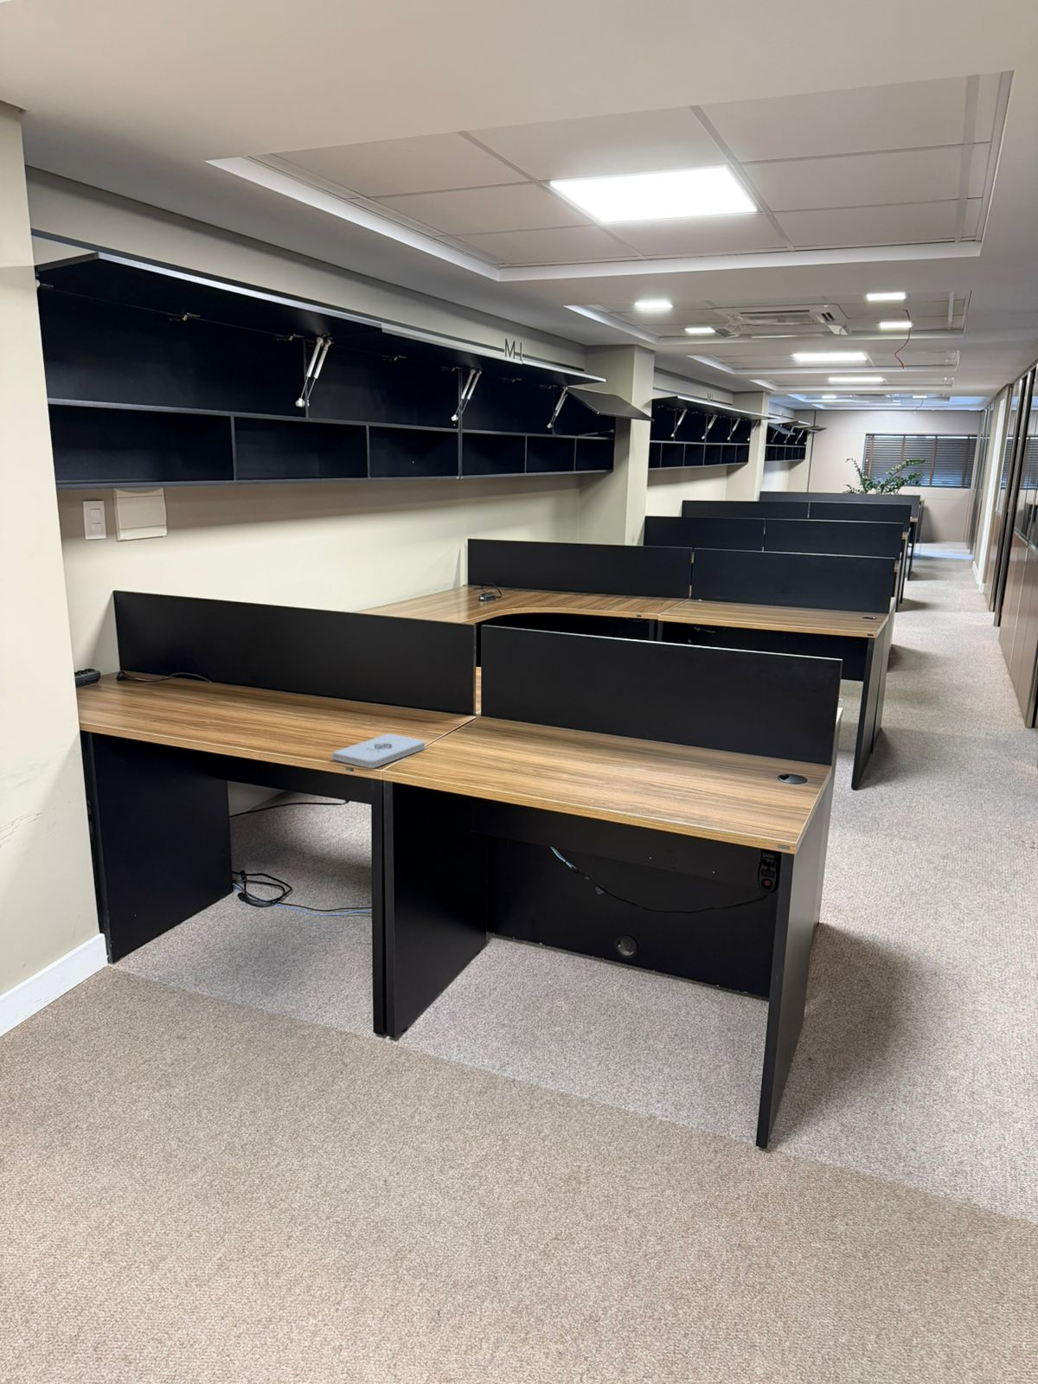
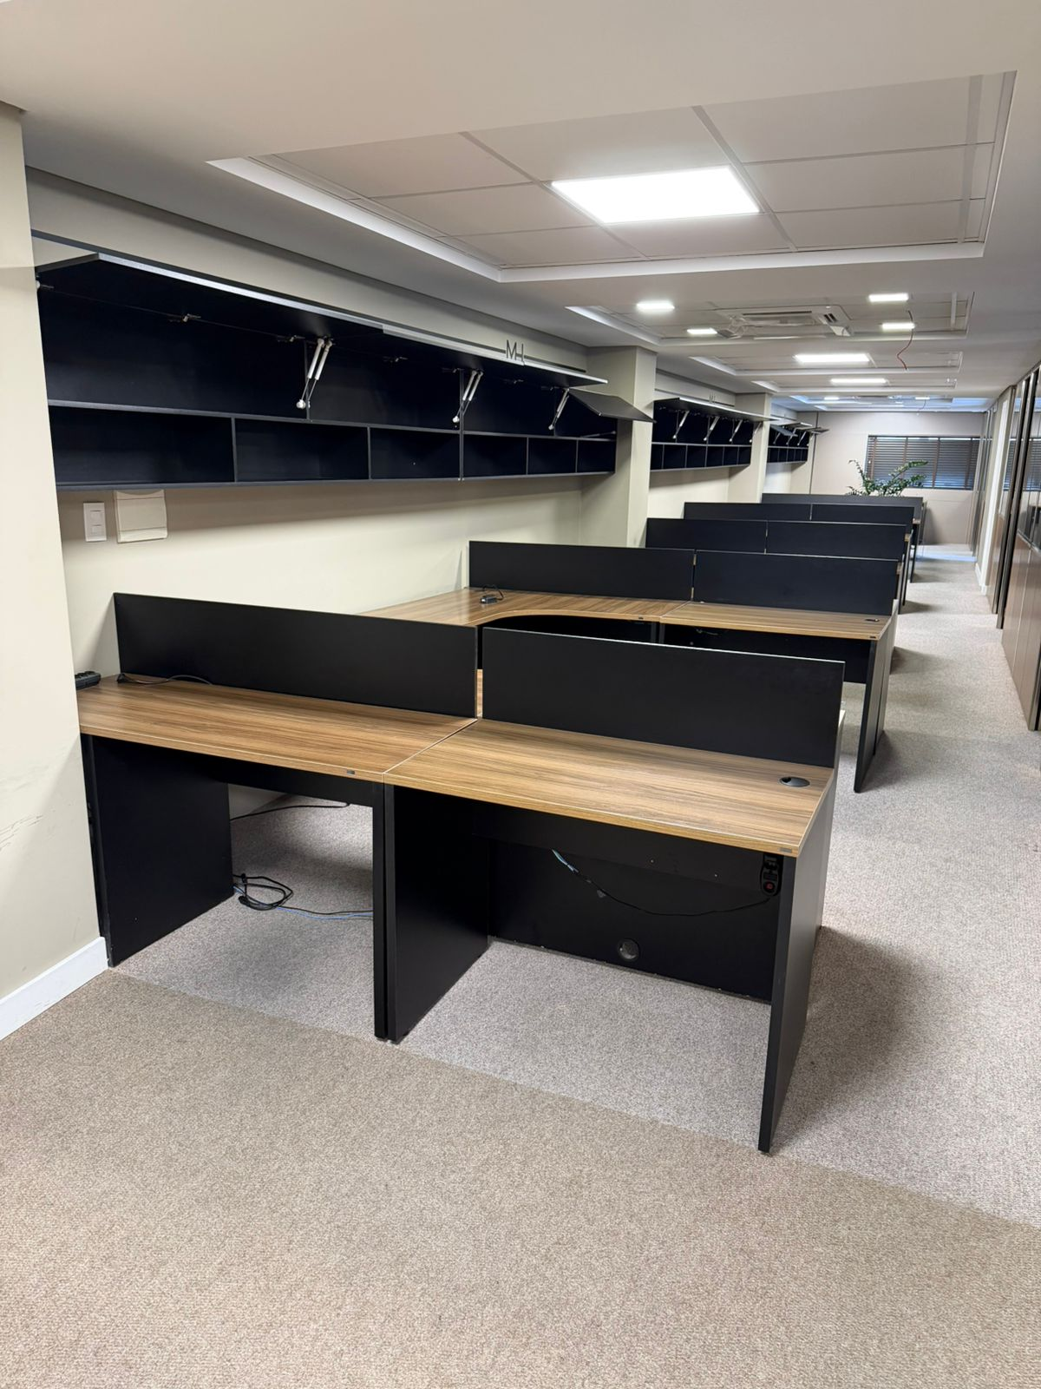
- notepad (381, 750)
